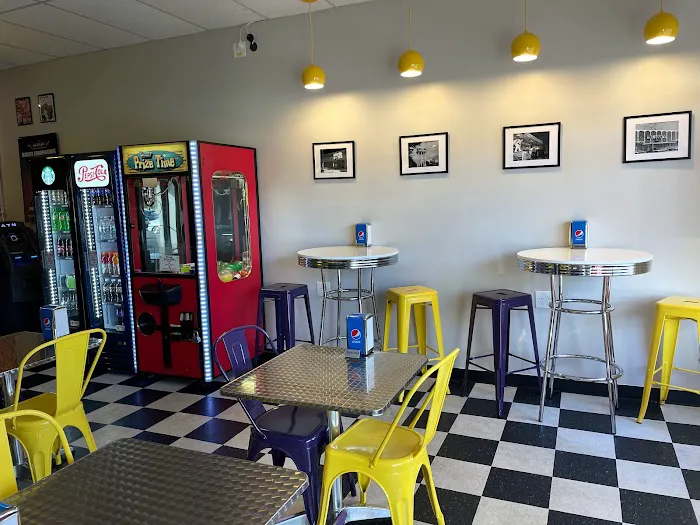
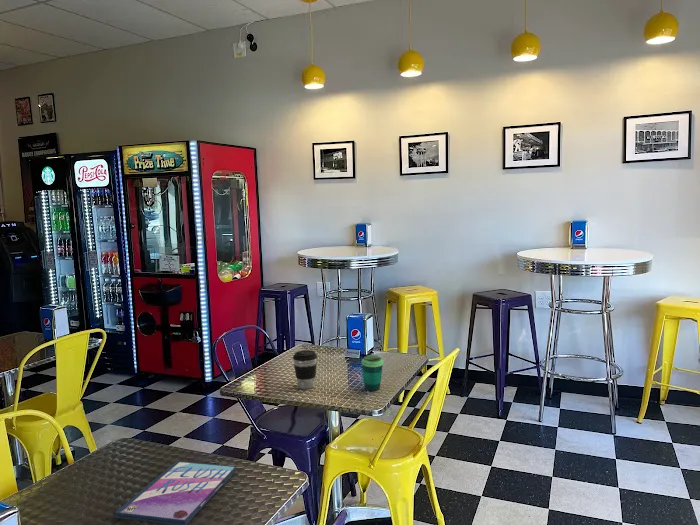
+ video game case (180, 490)
+ cup (372, 373)
+ coffee cup (305, 369)
